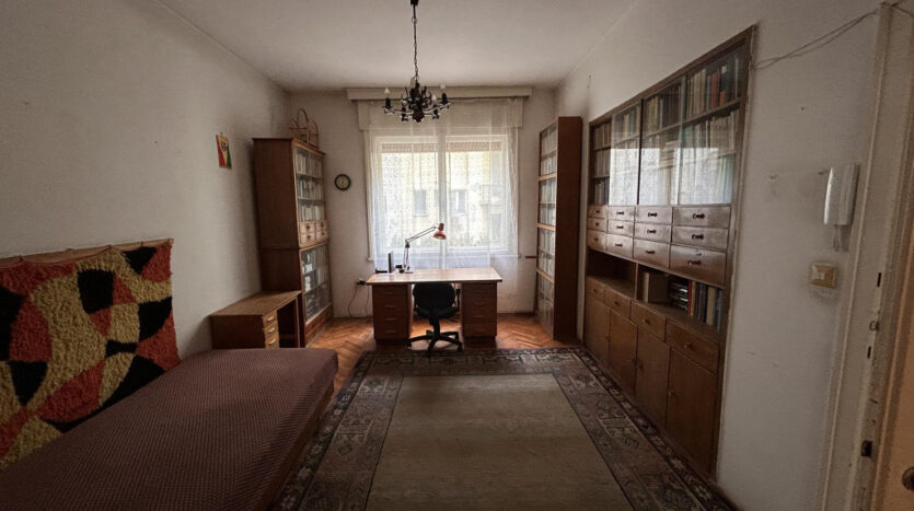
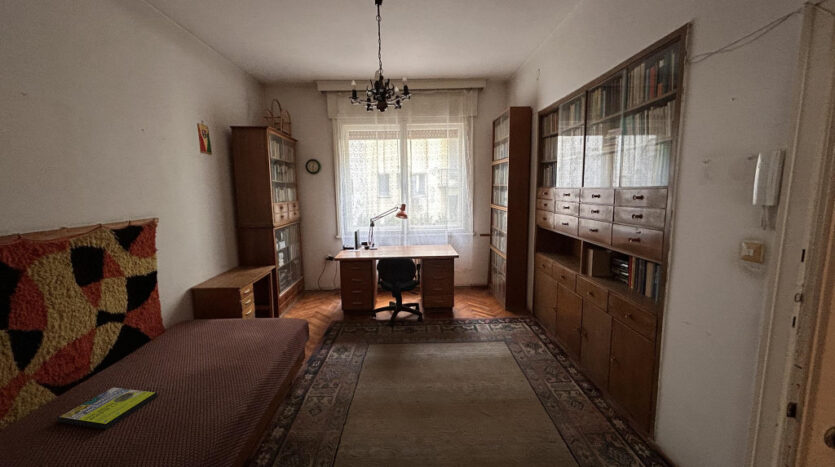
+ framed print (110, 406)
